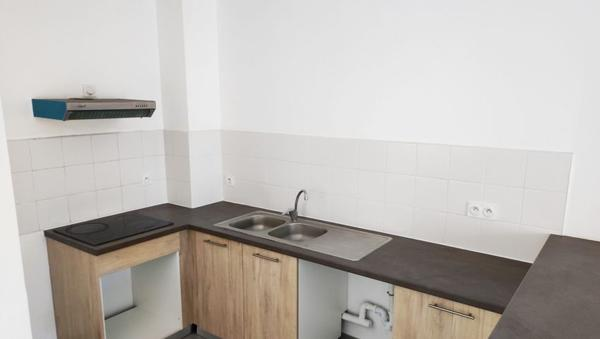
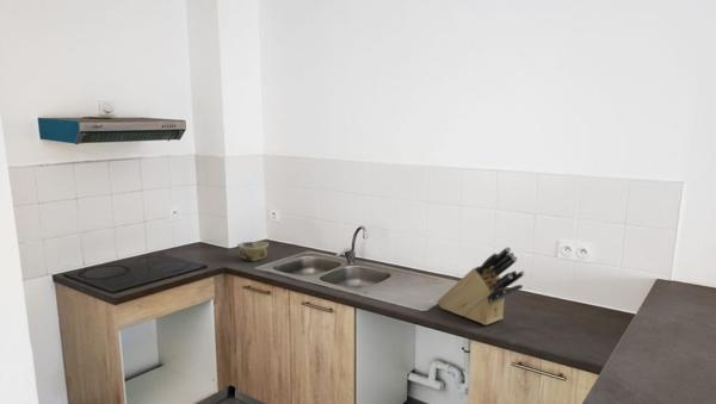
+ knife block (479, 280)
+ bowl (253, 251)
